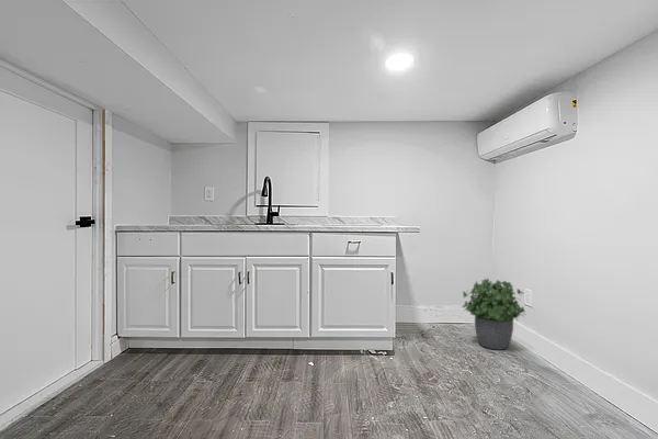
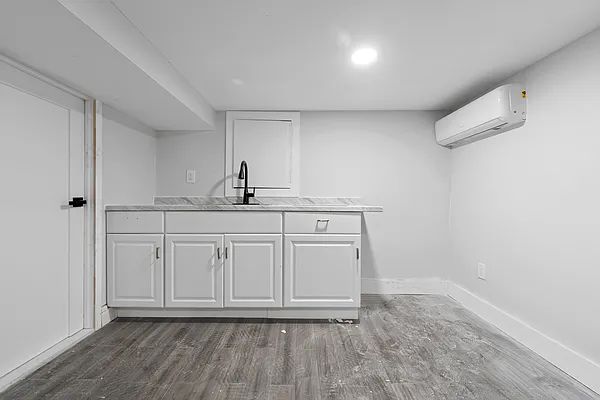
- potted plant (492, 311)
